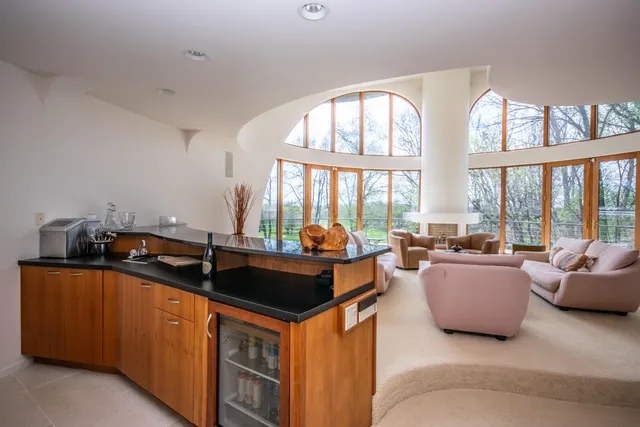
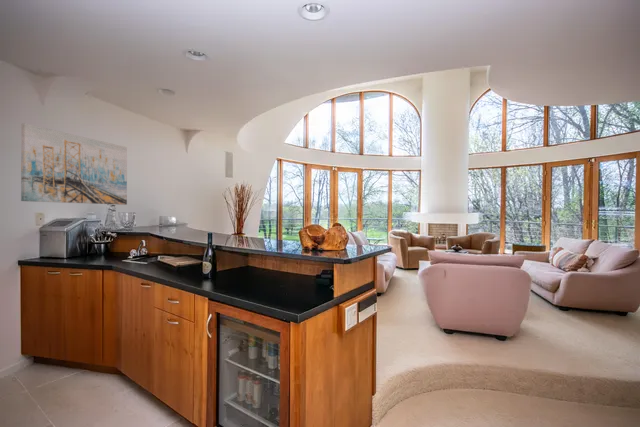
+ wall art (81, 170)
